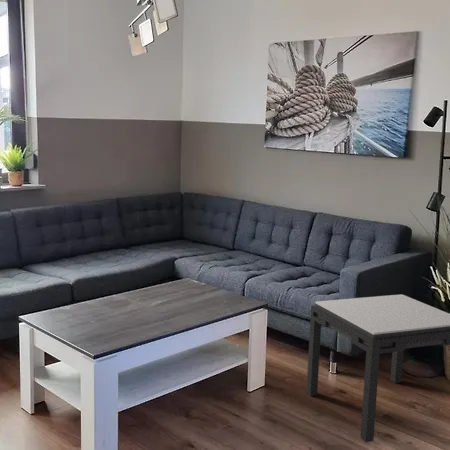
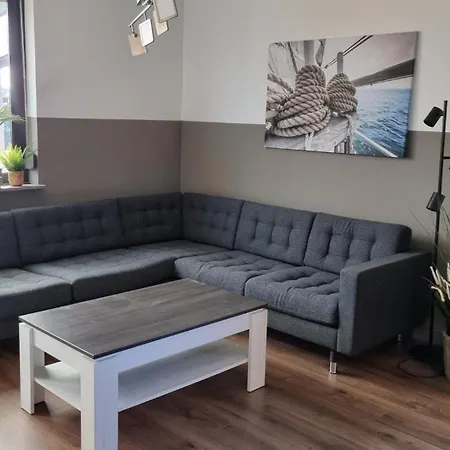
- side table (392, 360)
